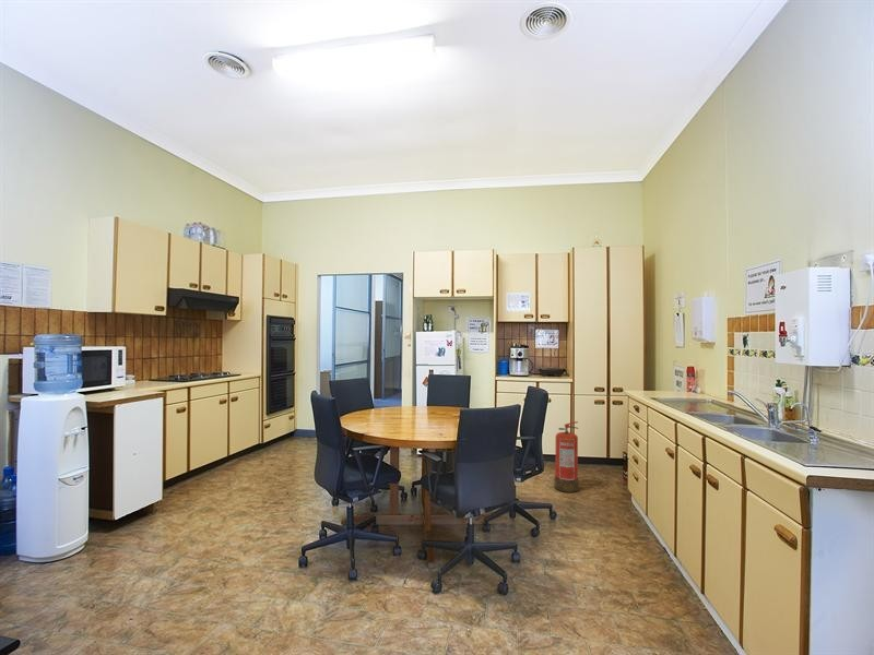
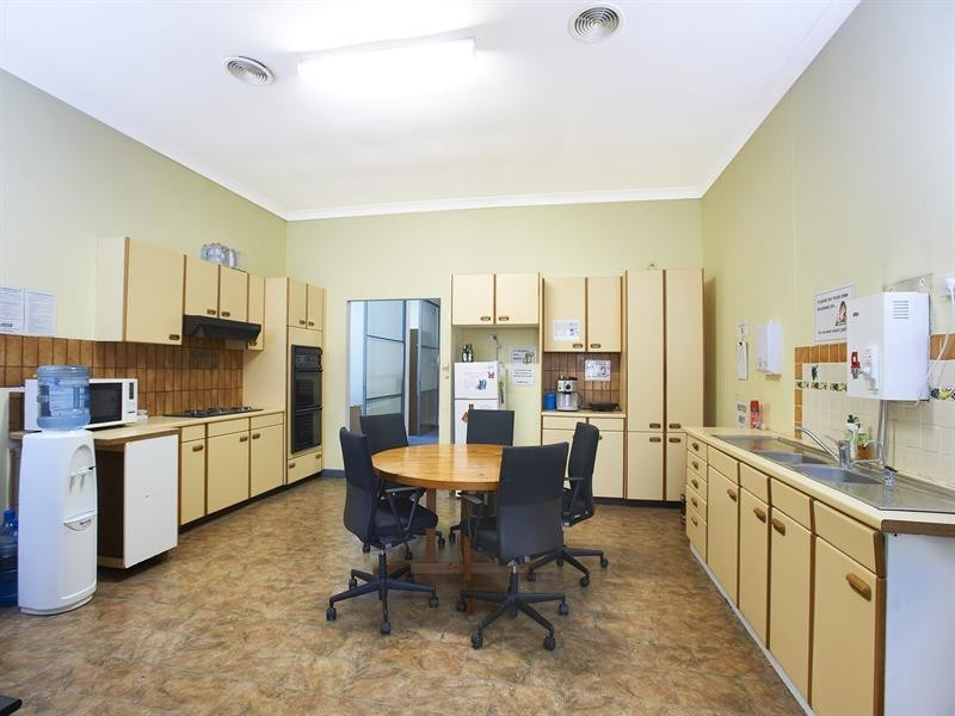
- fire extinguisher (566, 454)
